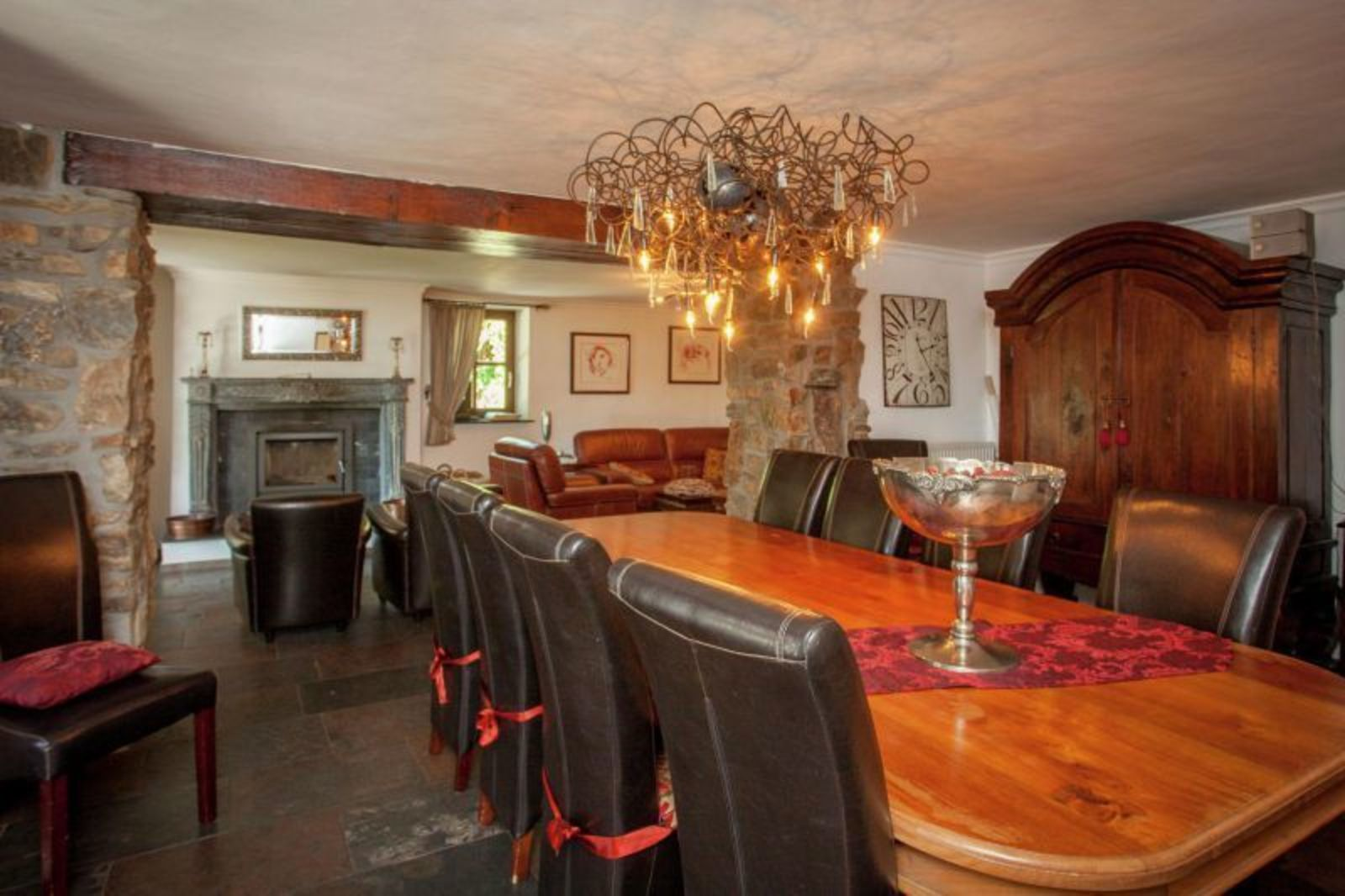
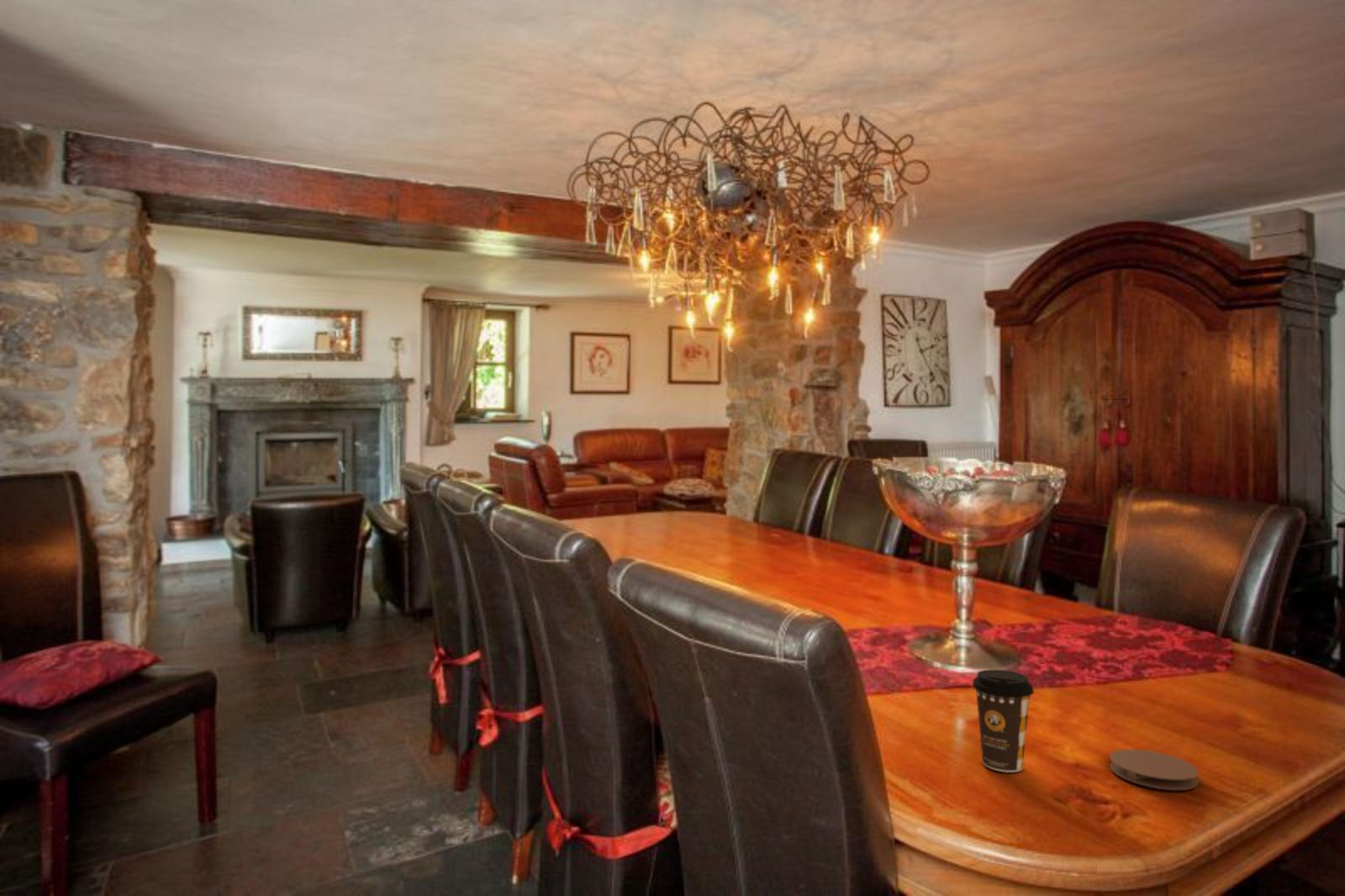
+ coaster (1152, 768)
+ coffee cup (1002, 719)
